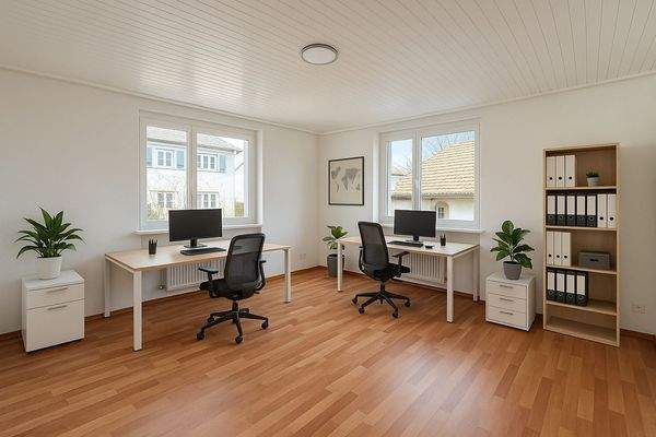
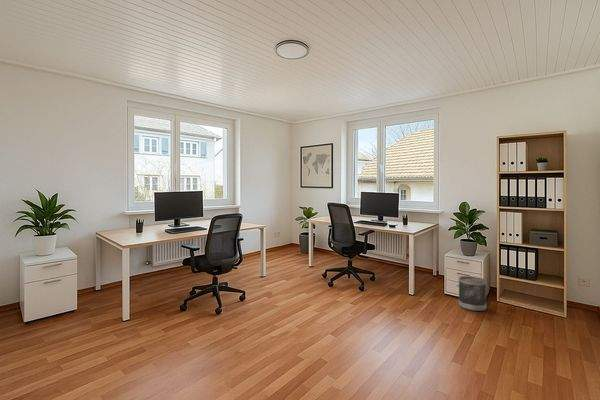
+ wastebasket (472, 292)
